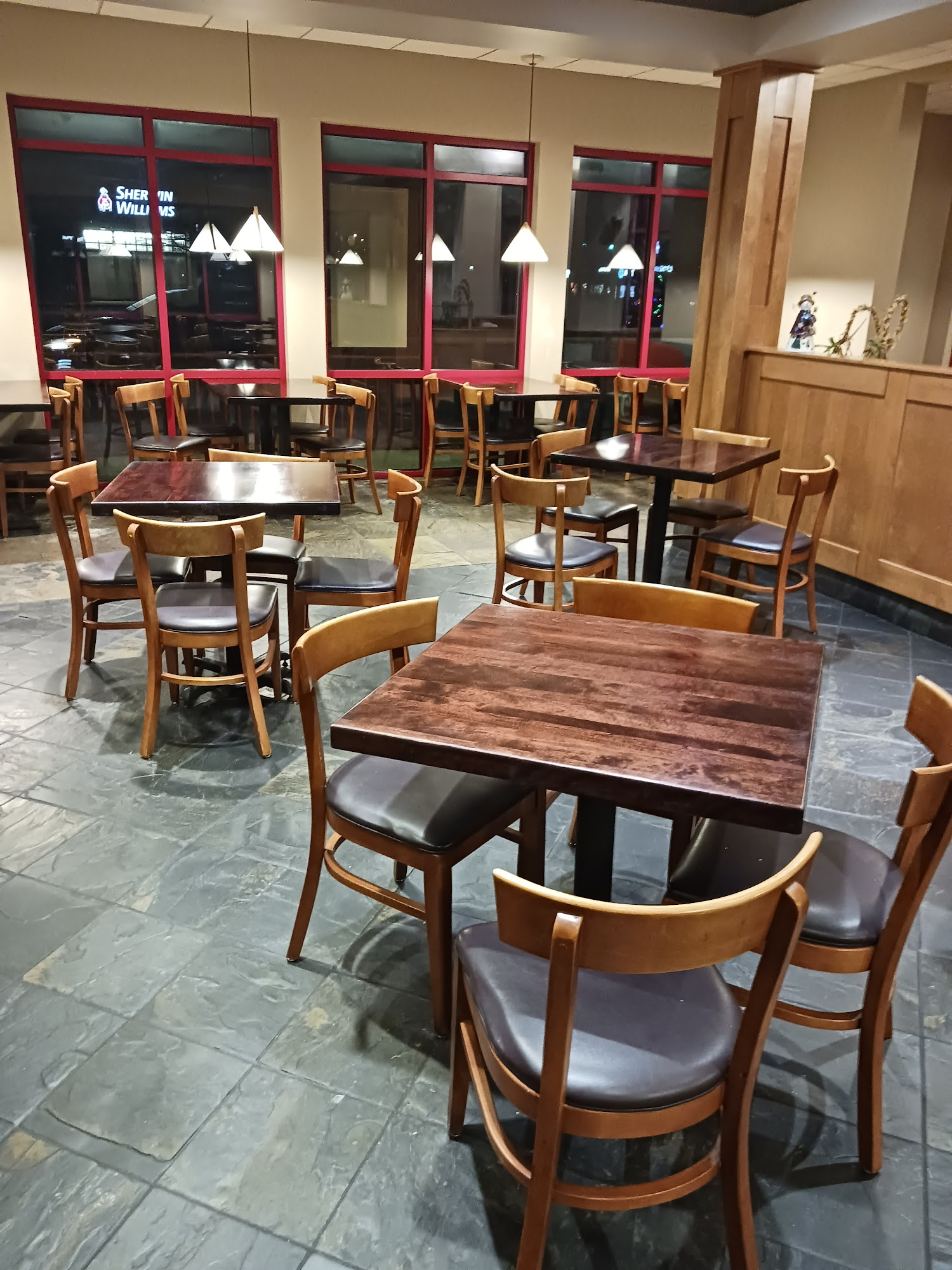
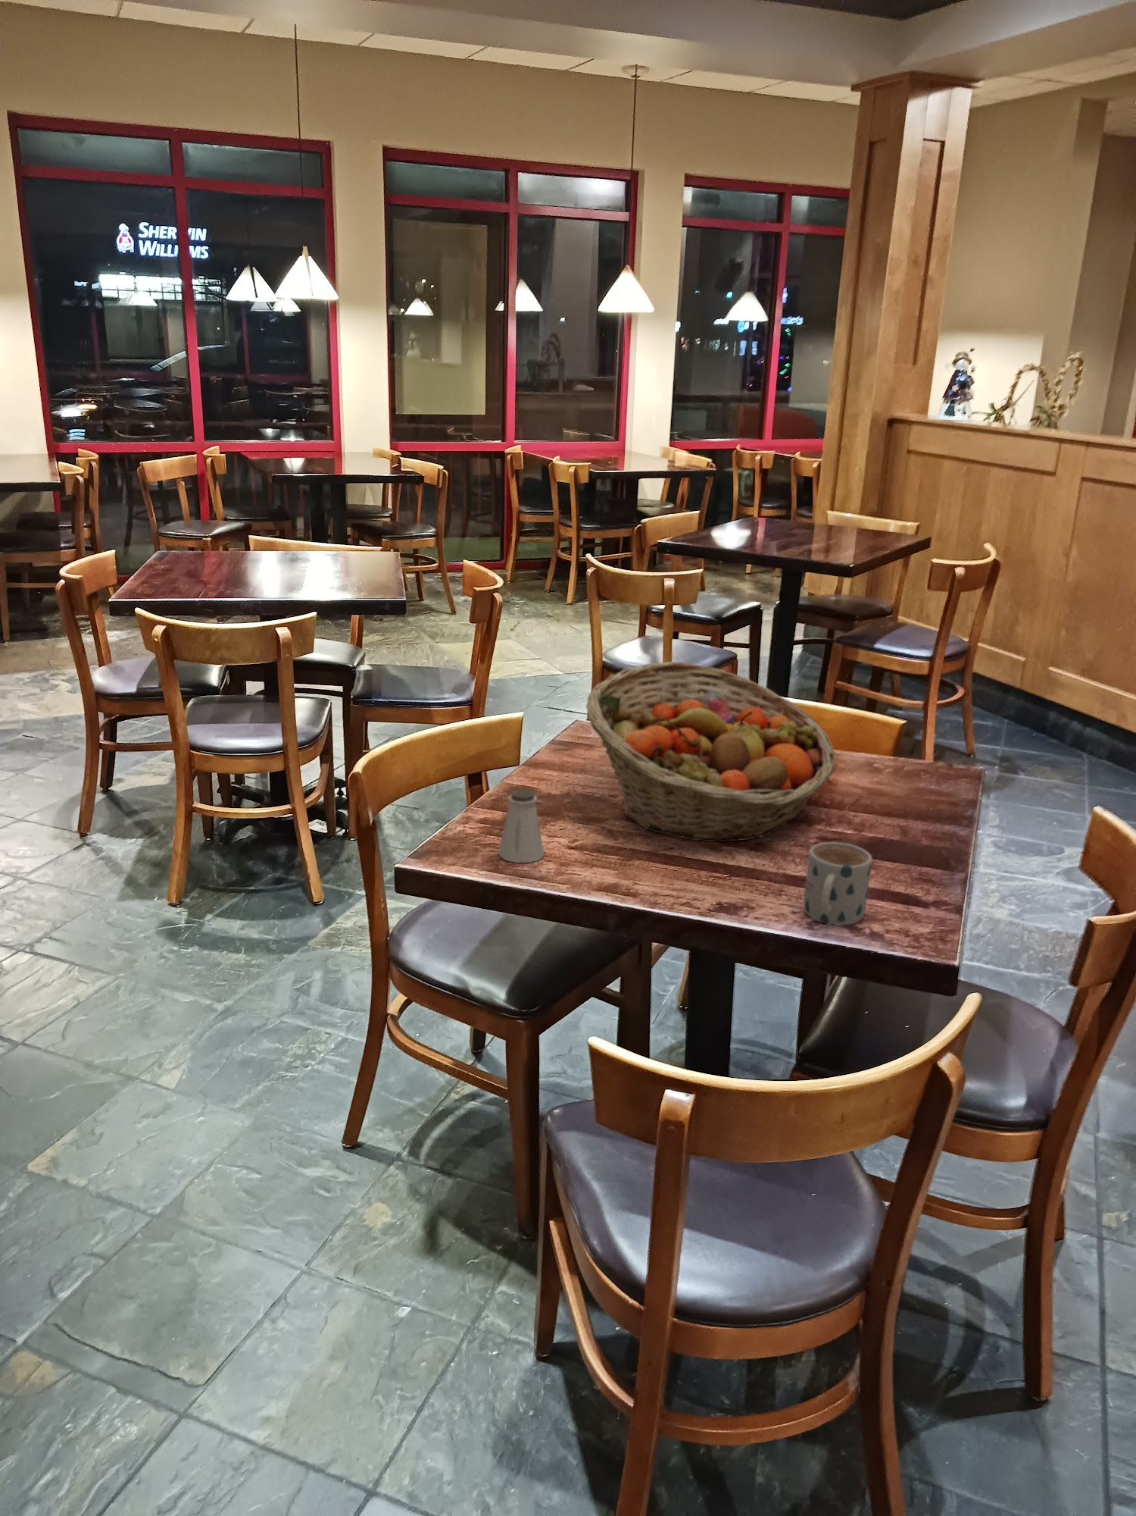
+ saltshaker (521, 824)
+ mug (834, 888)
+ fruit basket (710, 747)
